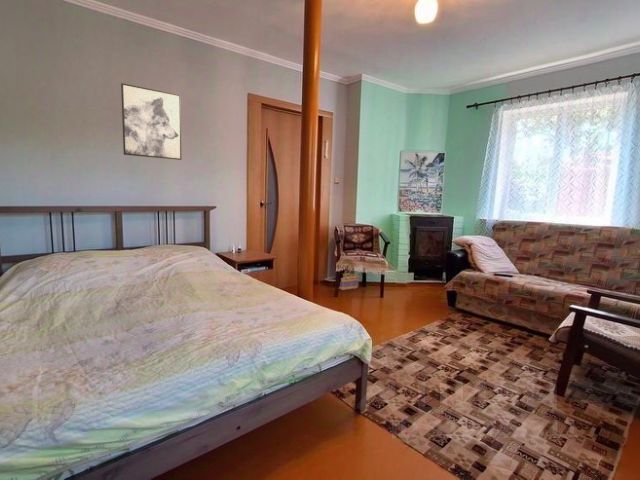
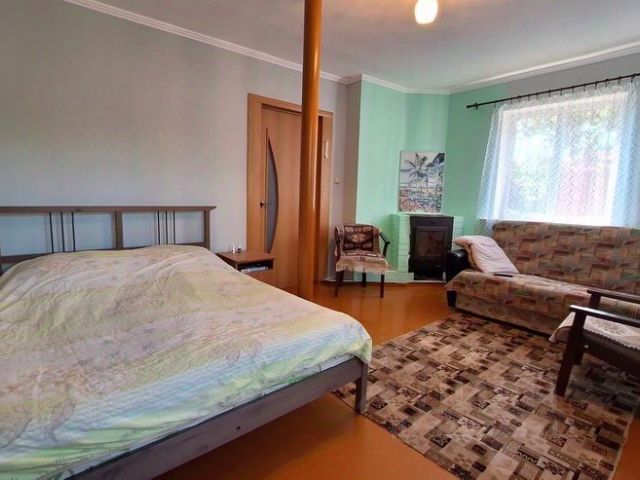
- wall art (153, 123)
- basket (347, 275)
